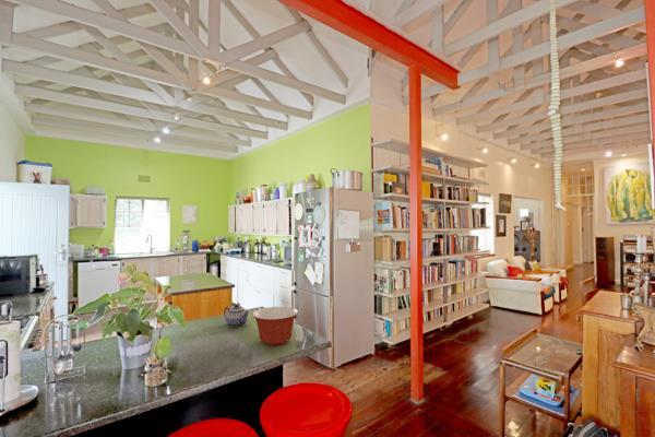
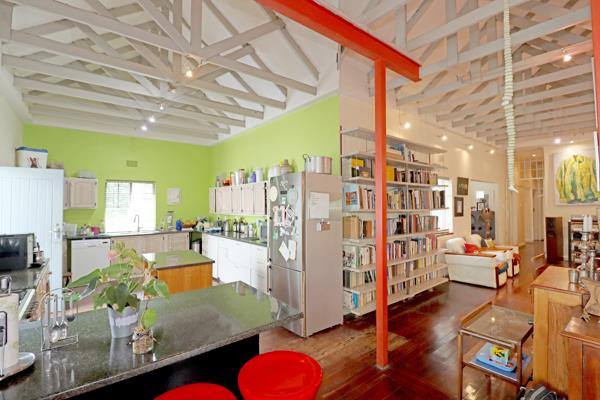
- teapot (236, 314)
- mixing bowl (275, 327)
